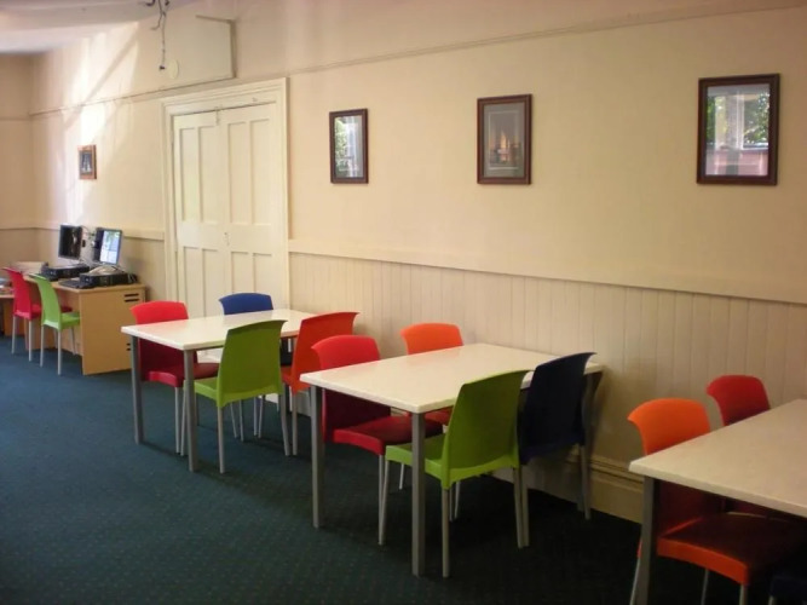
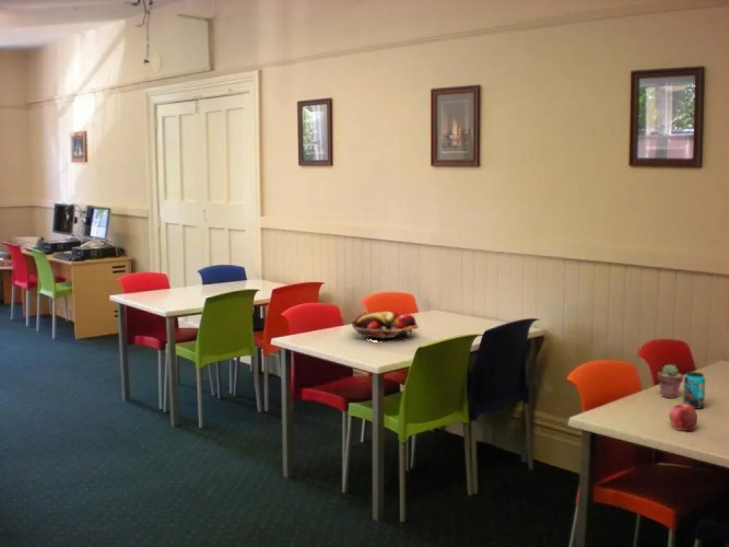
+ beverage can (694, 389)
+ fruit basket (385, 324)
+ potted succulent (670, 380)
+ apple (682, 416)
